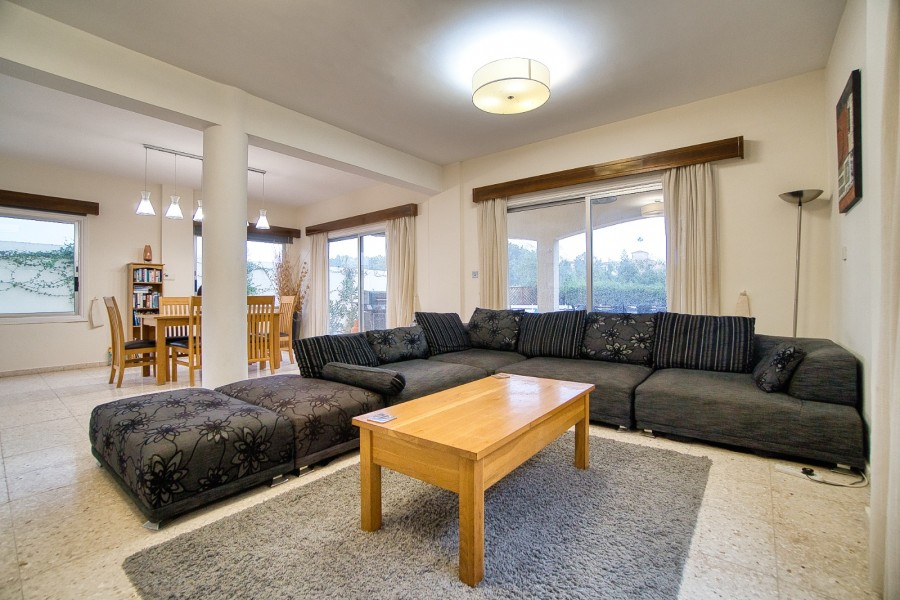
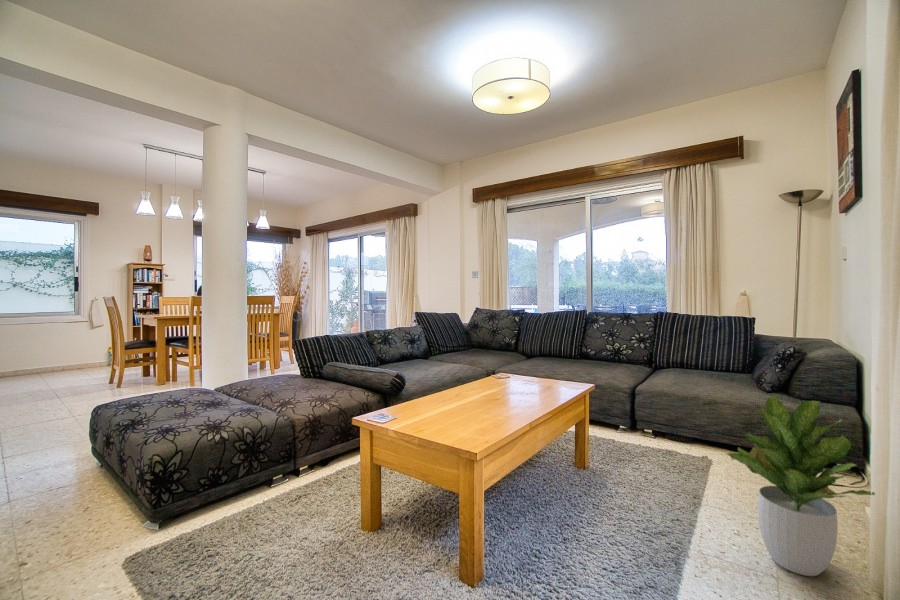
+ potted plant (791, 478)
